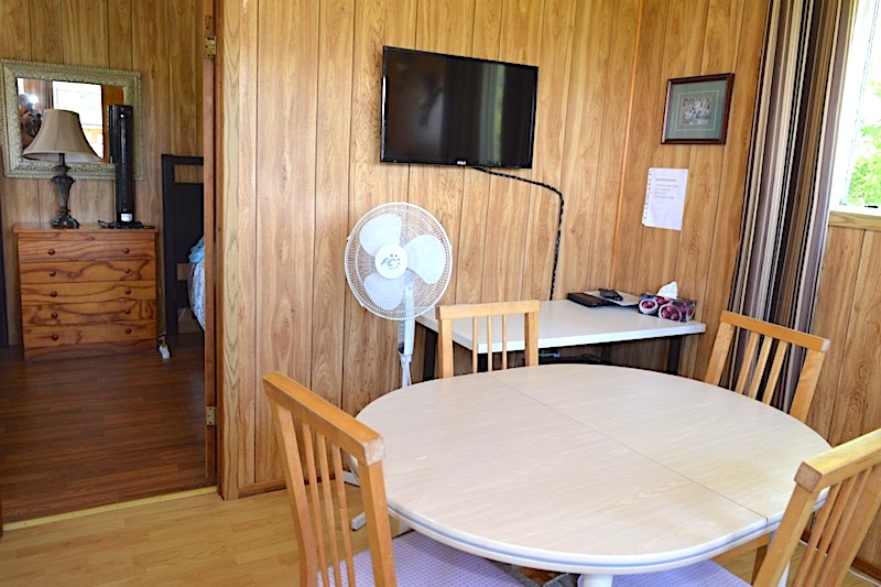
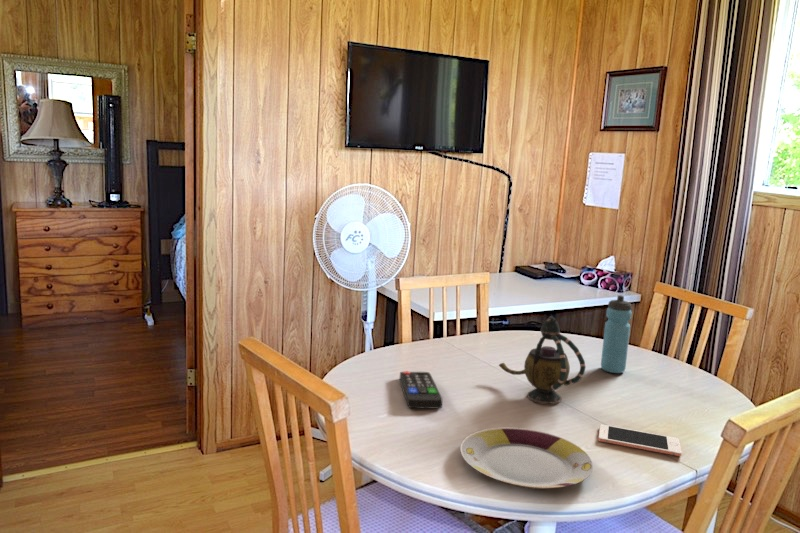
+ remote control (419, 388)
+ water bottle (616, 333)
+ cell phone (638, 439)
+ plate (524, 459)
+ teapot (537, 353)
